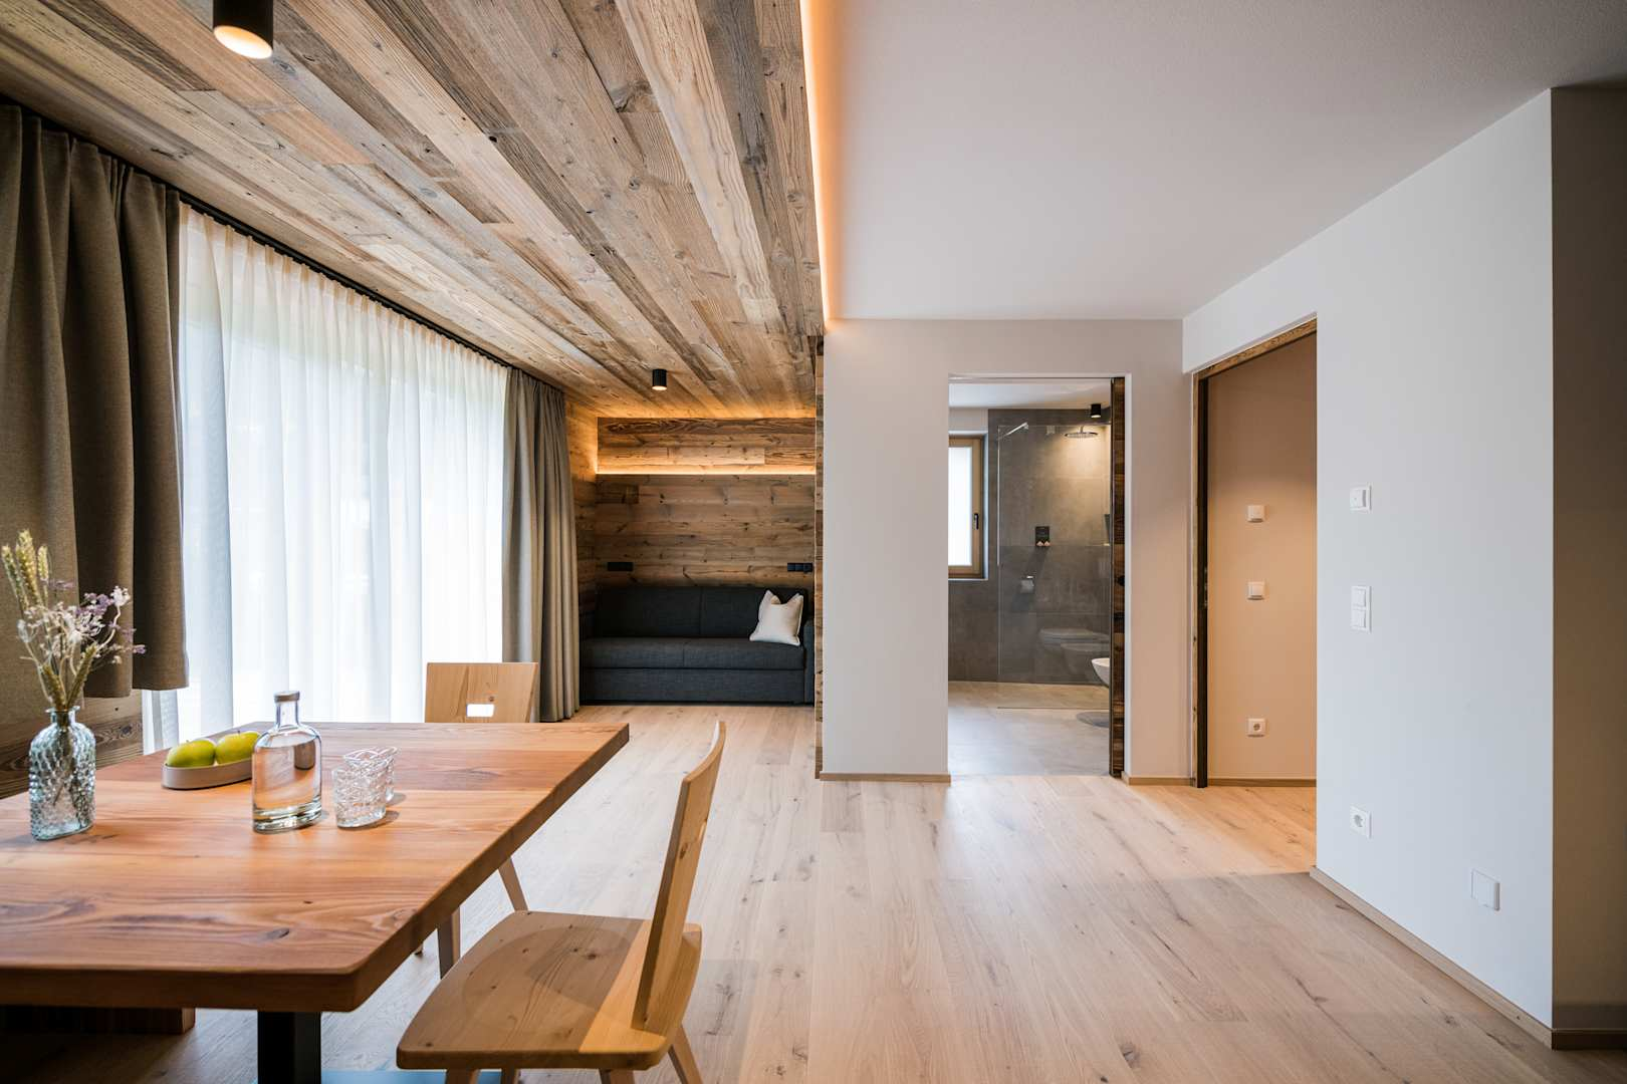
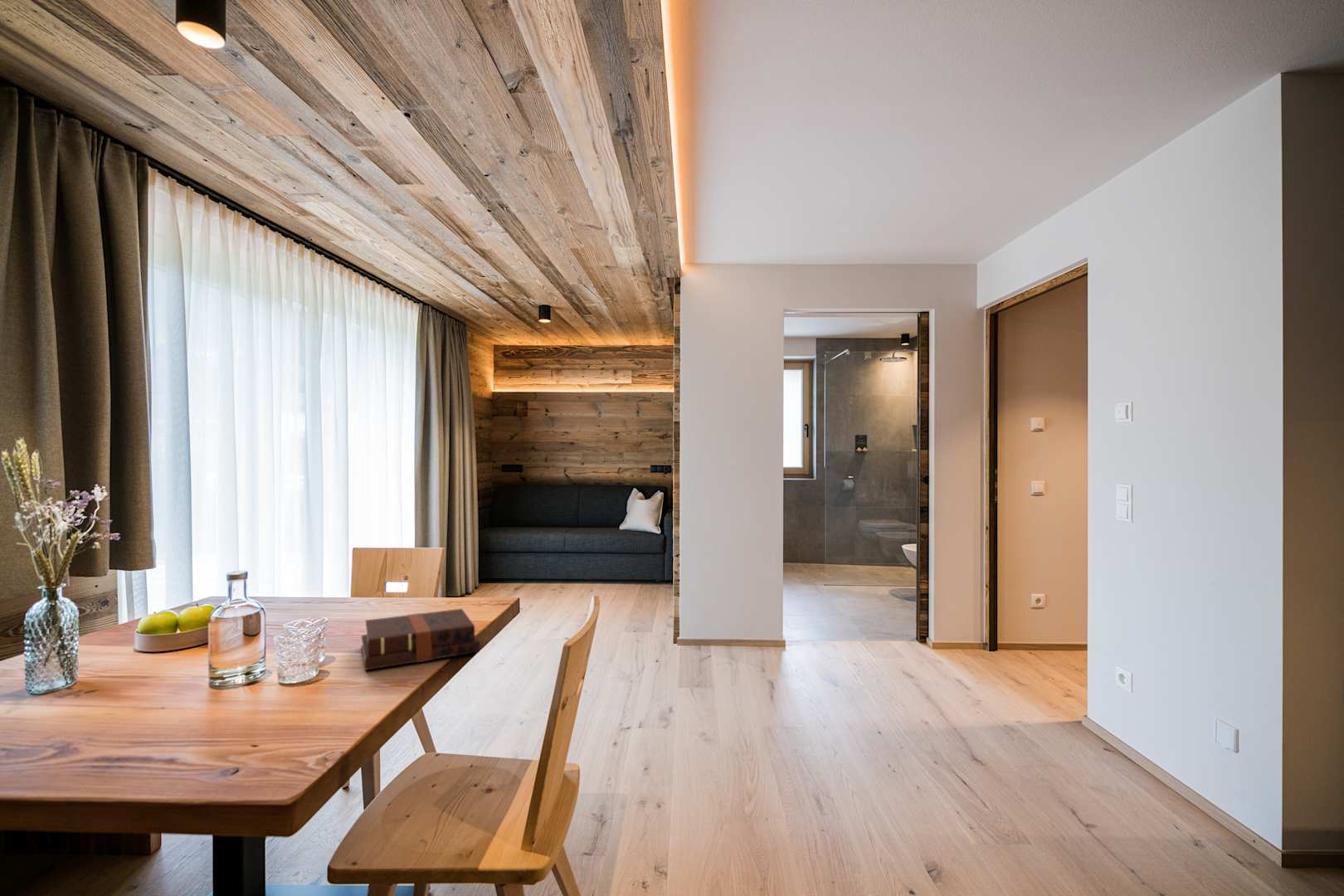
+ hardback book (419, 636)
